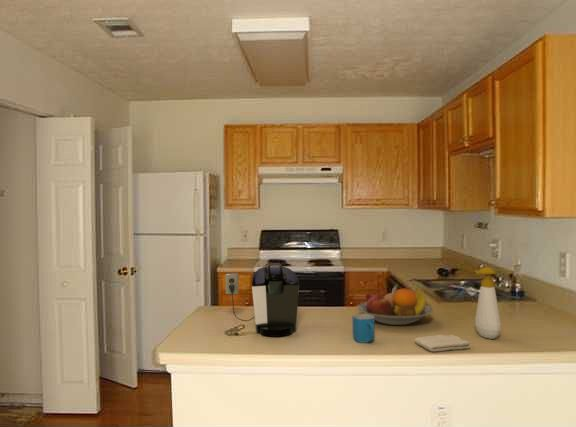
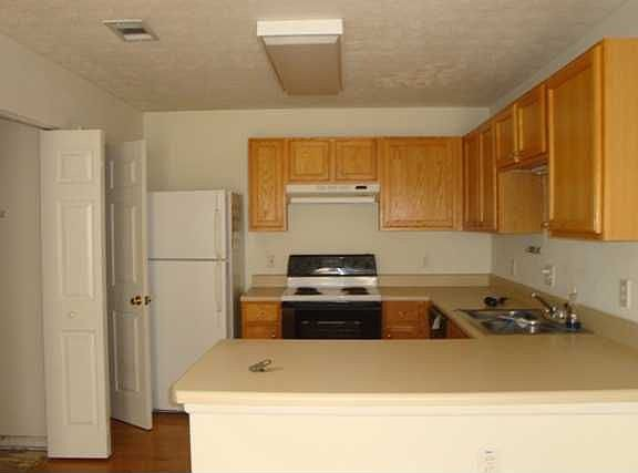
- soap bottle (485, 302)
- coffee maker (262, 297)
- washcloth (442, 342)
- fruit bowl (394, 304)
- mug (365, 329)
